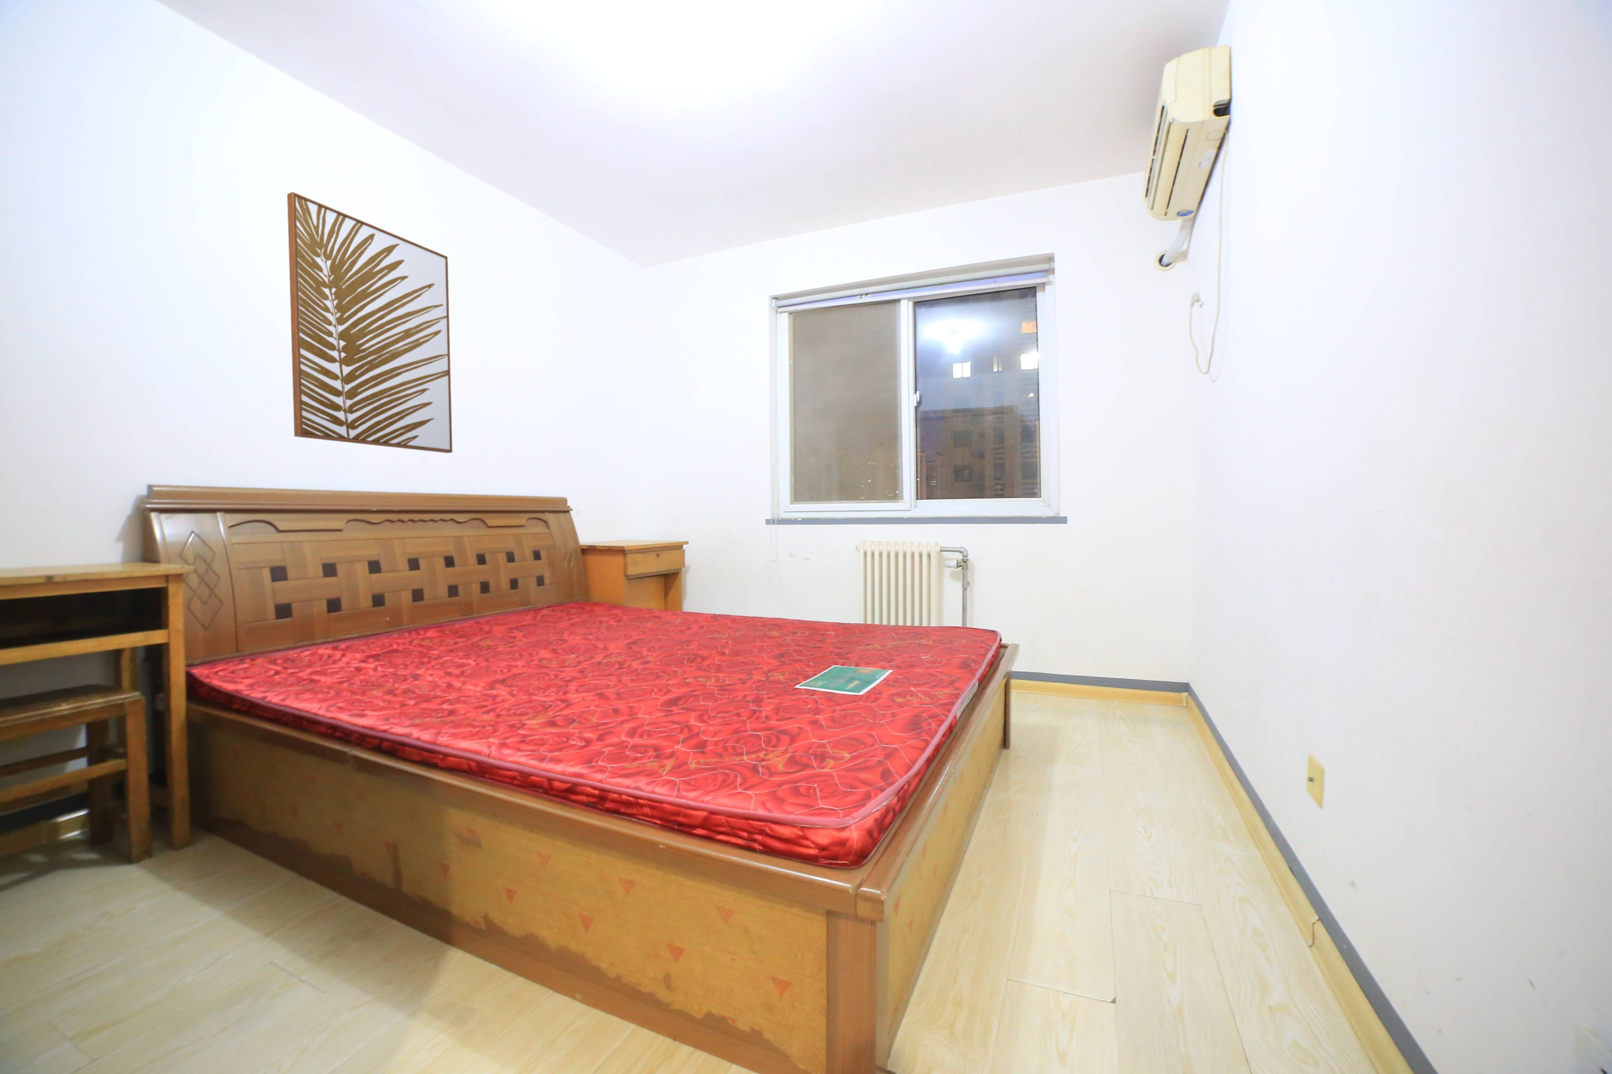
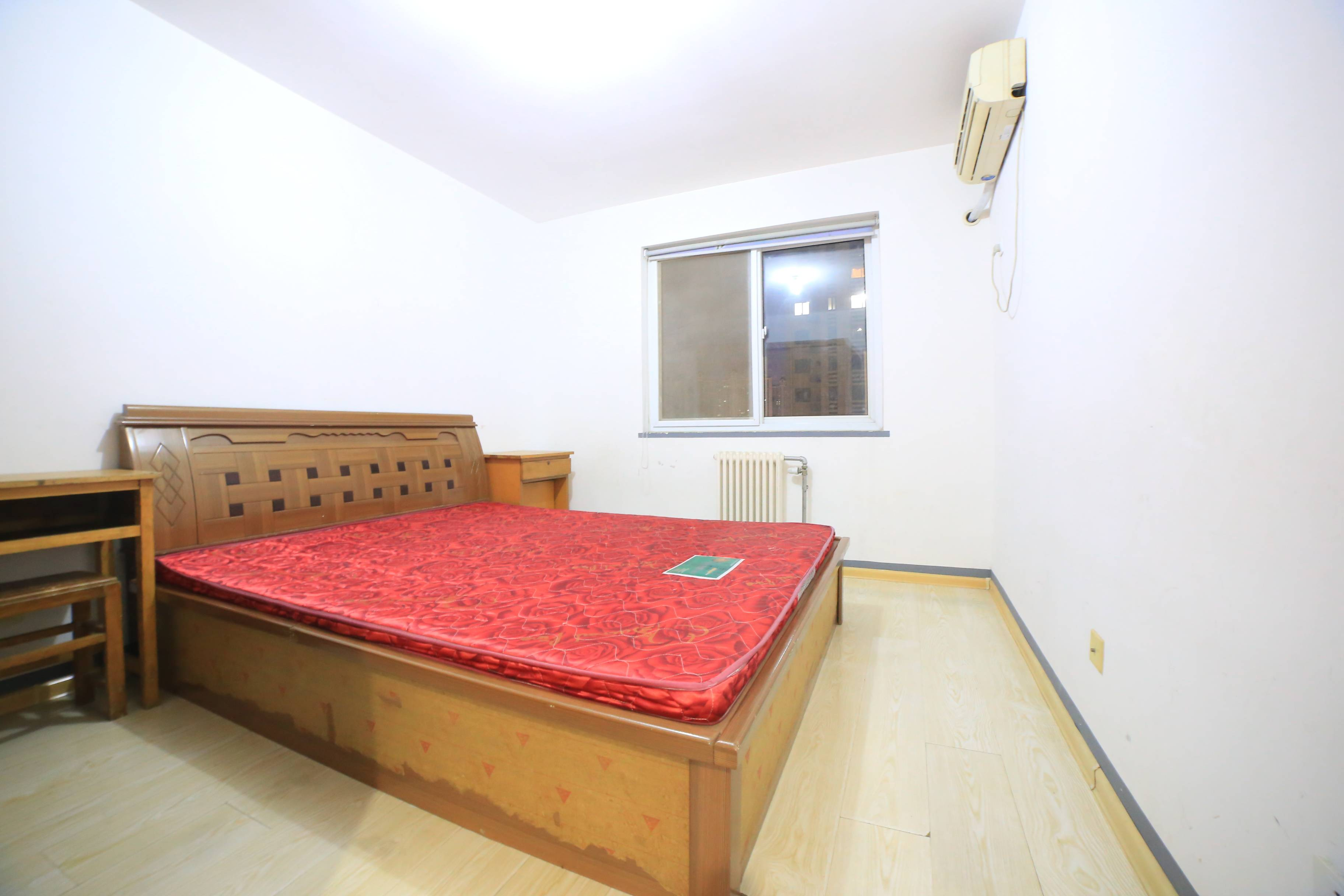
- wall art (379, 337)
